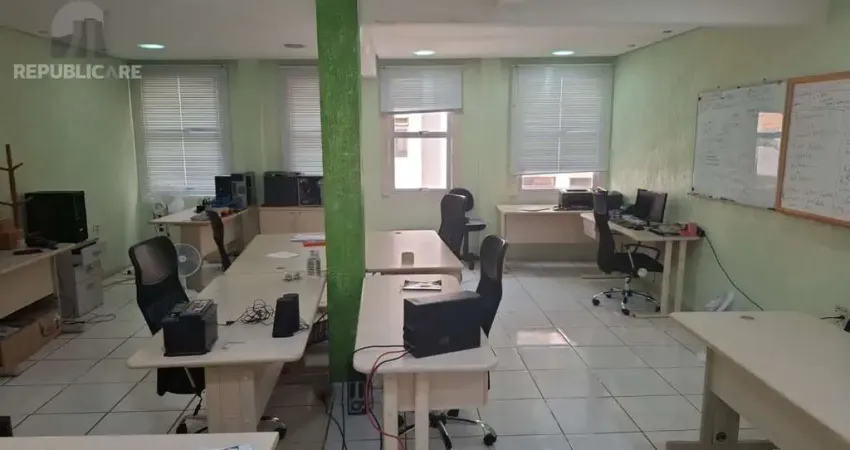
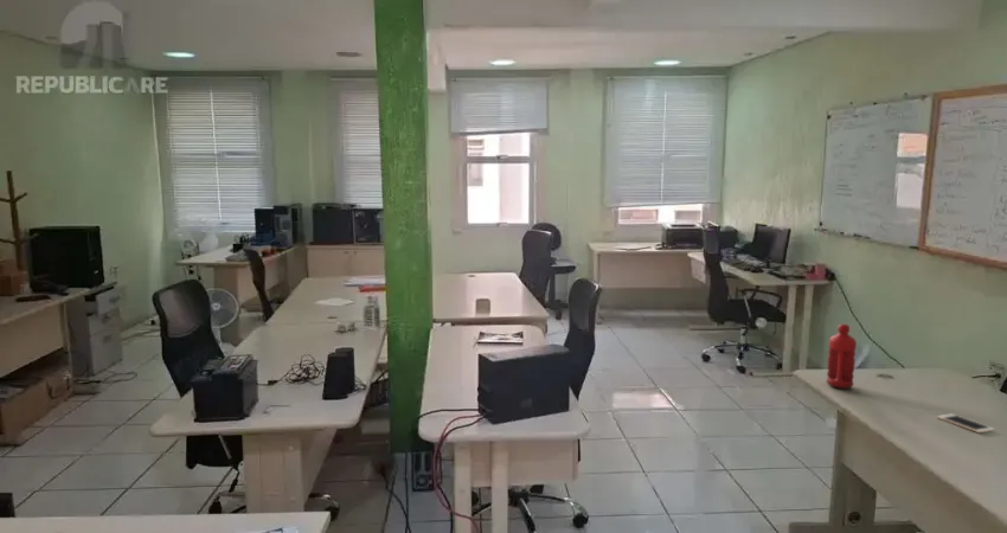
+ cell phone (964, 423)
+ water bottle (841, 355)
